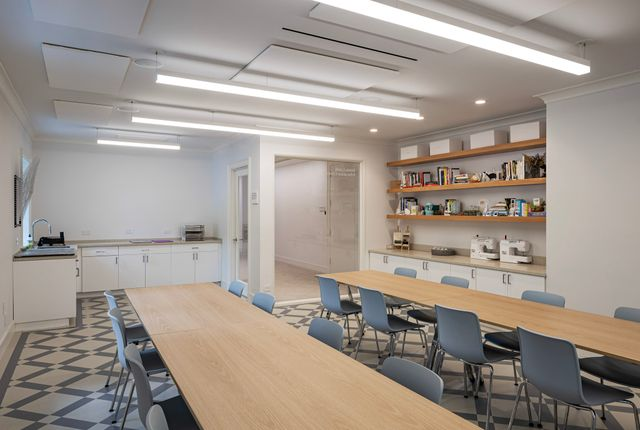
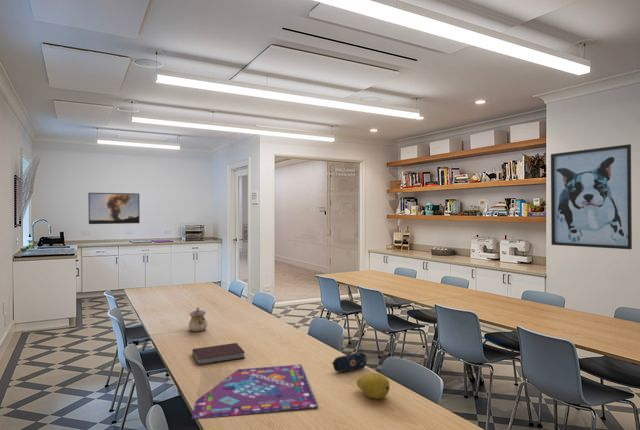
+ notebook (218, 353)
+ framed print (114, 208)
+ gameboard (254, 387)
+ pencil case (350, 362)
+ fruit (372, 383)
+ teapot (197, 318)
+ wall art (588, 198)
